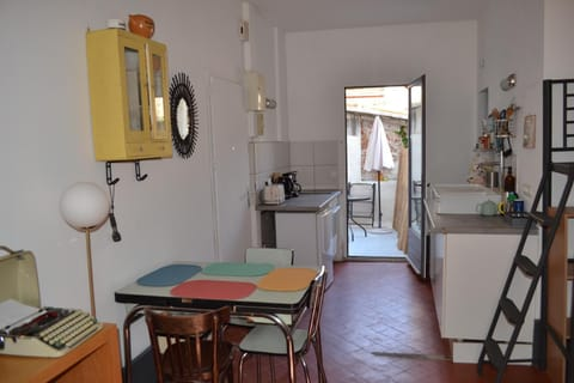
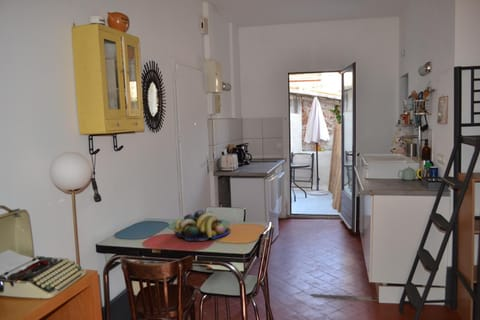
+ fruit bowl (203, 222)
